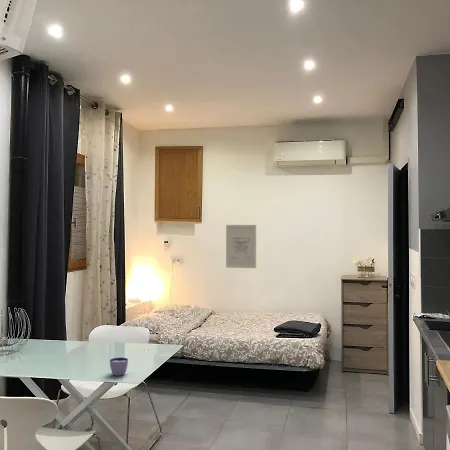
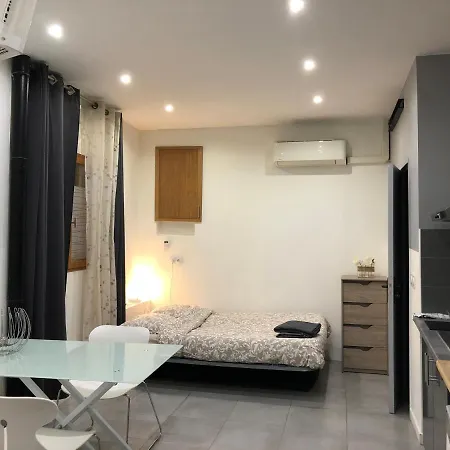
- cup (117, 366)
- wall art (241, 246)
